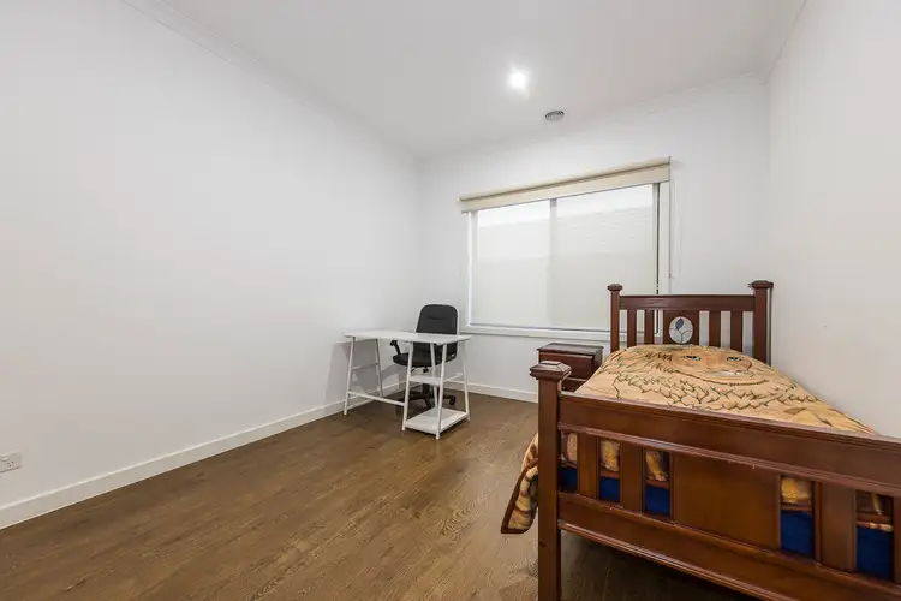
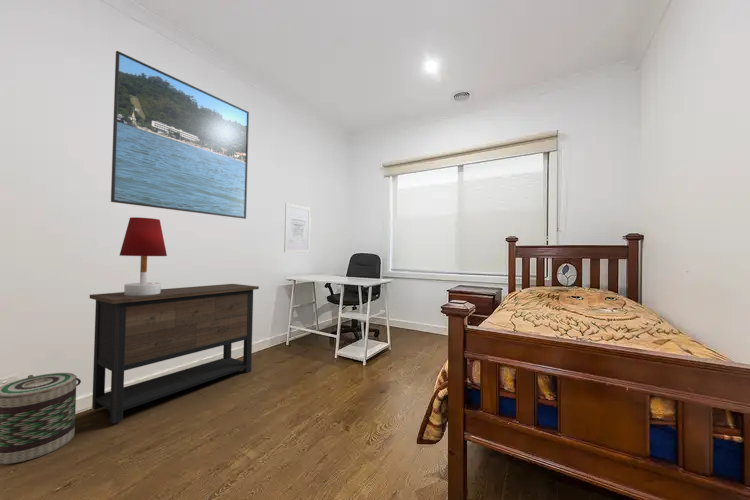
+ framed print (191, 149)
+ basket (36, 411)
+ table lamp (144, 256)
+ dresser (184, 338)
+ wall art (298, 229)
